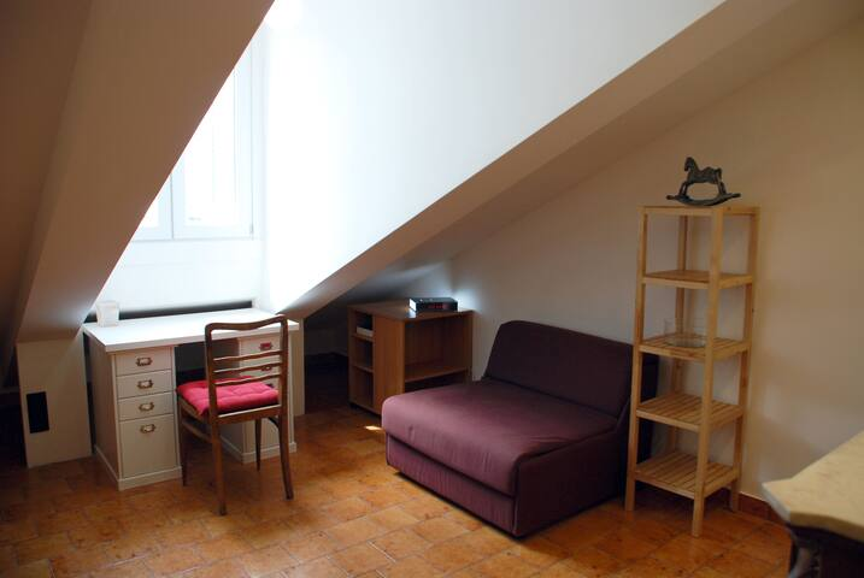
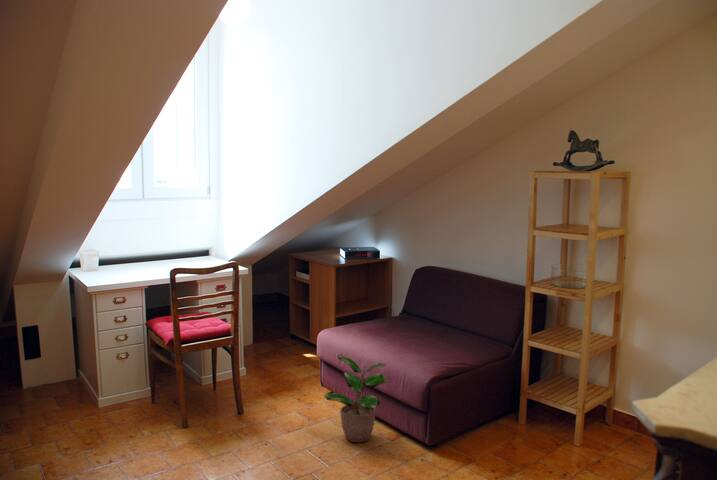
+ potted plant (361, 397)
